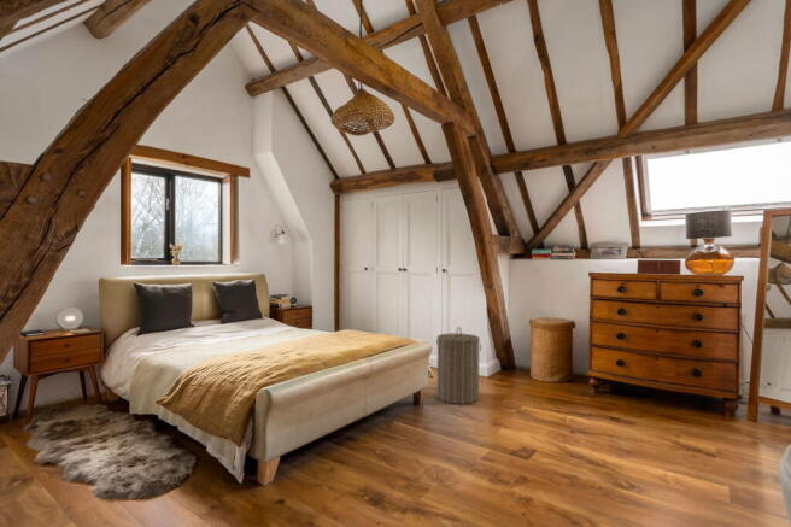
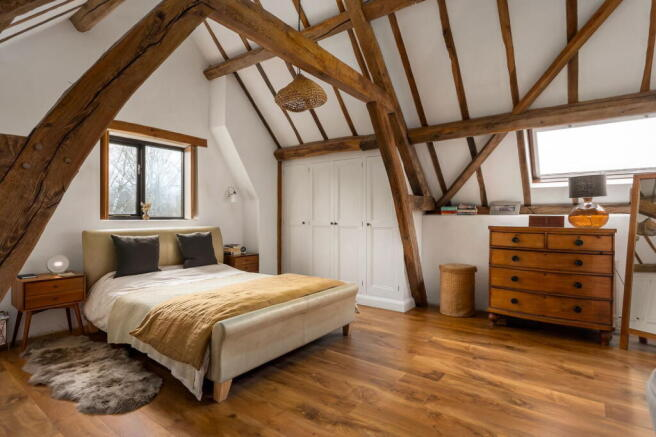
- laundry hamper (457, 362)
